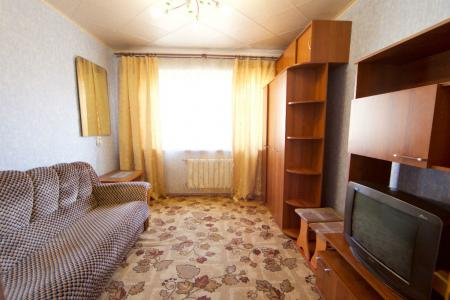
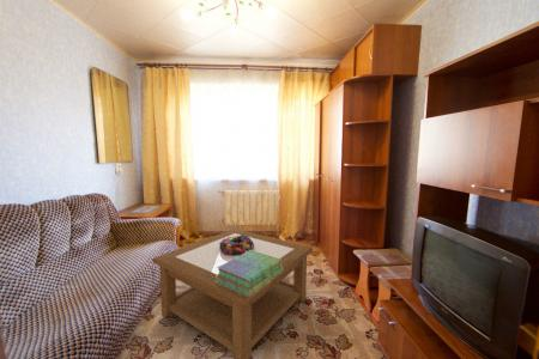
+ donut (236, 242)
+ stack of books (250, 269)
+ coffee table (232, 290)
